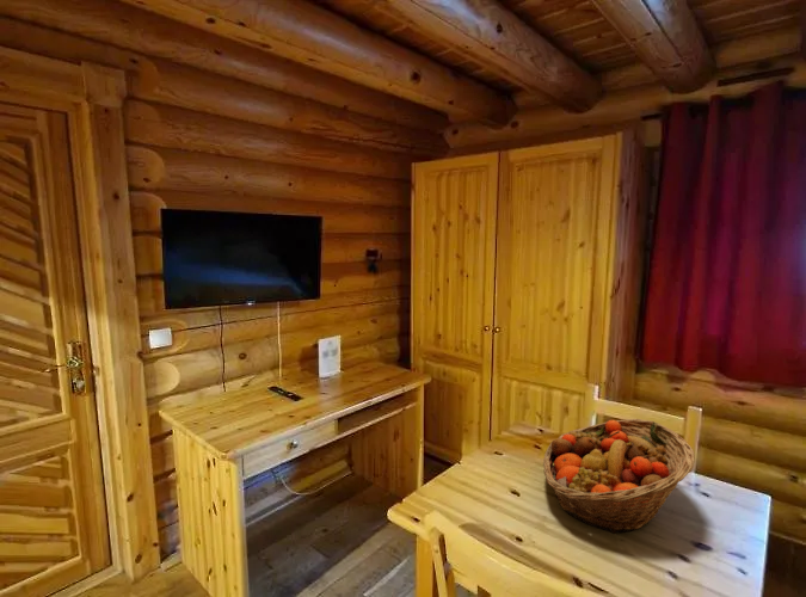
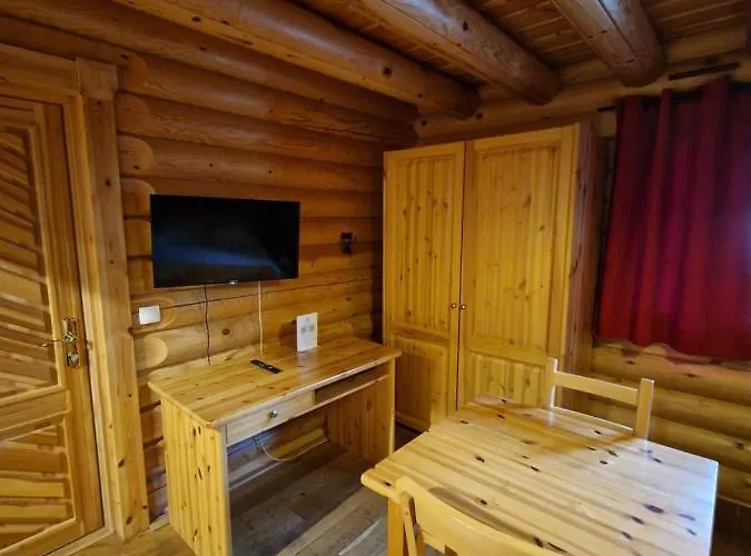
- fruit basket (611, 466)
